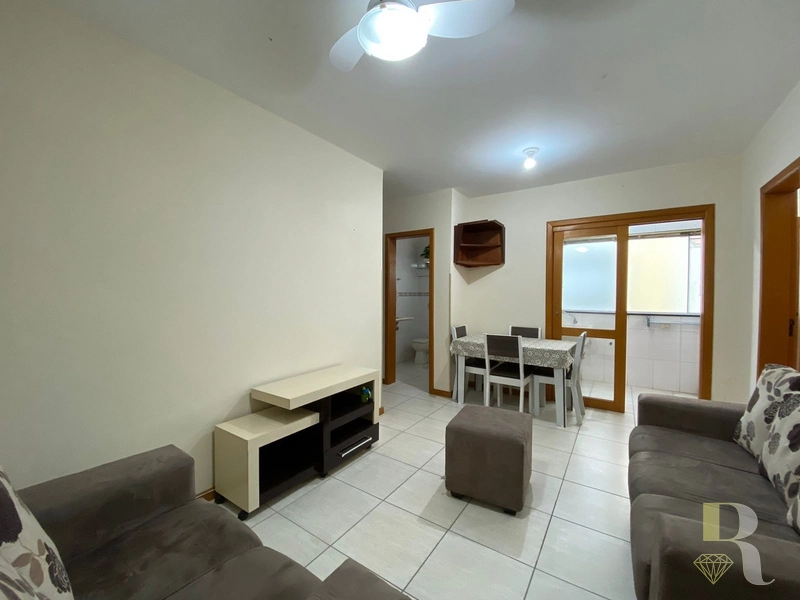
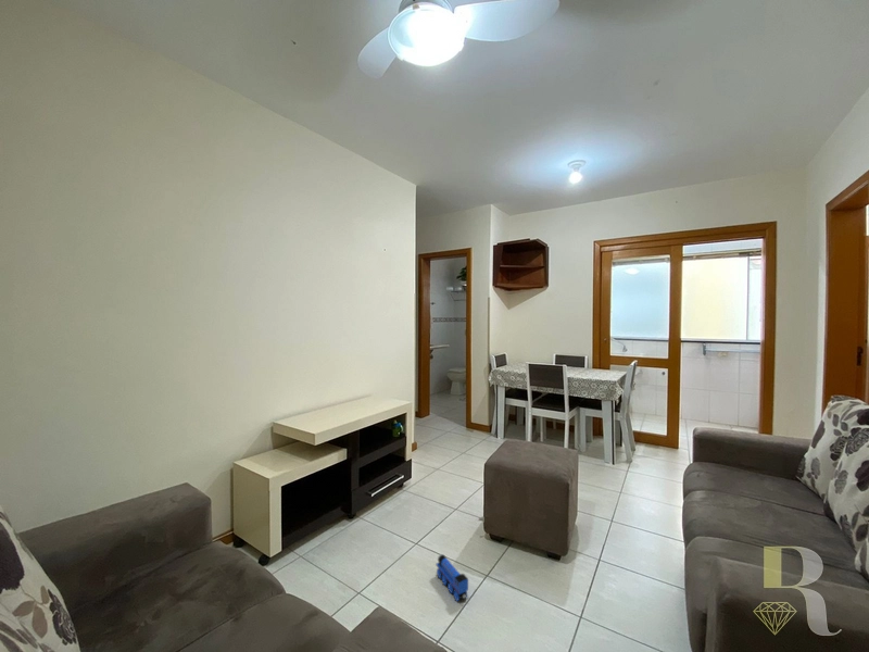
+ toy train (451, 576)
